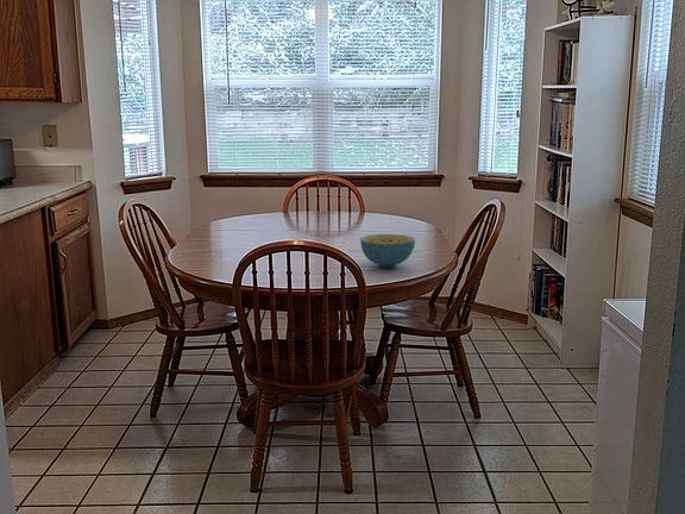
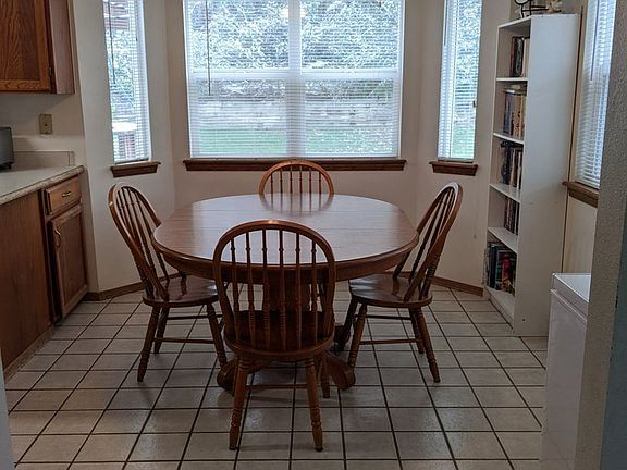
- cereal bowl (387, 252)
